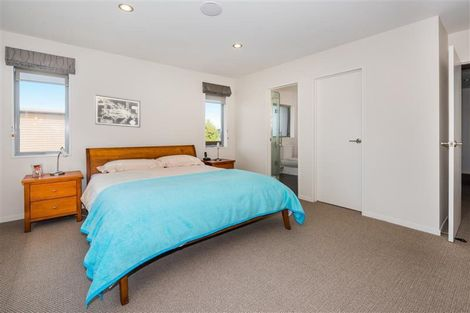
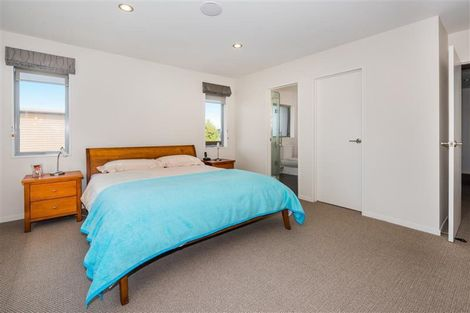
- wall art (118, 112)
